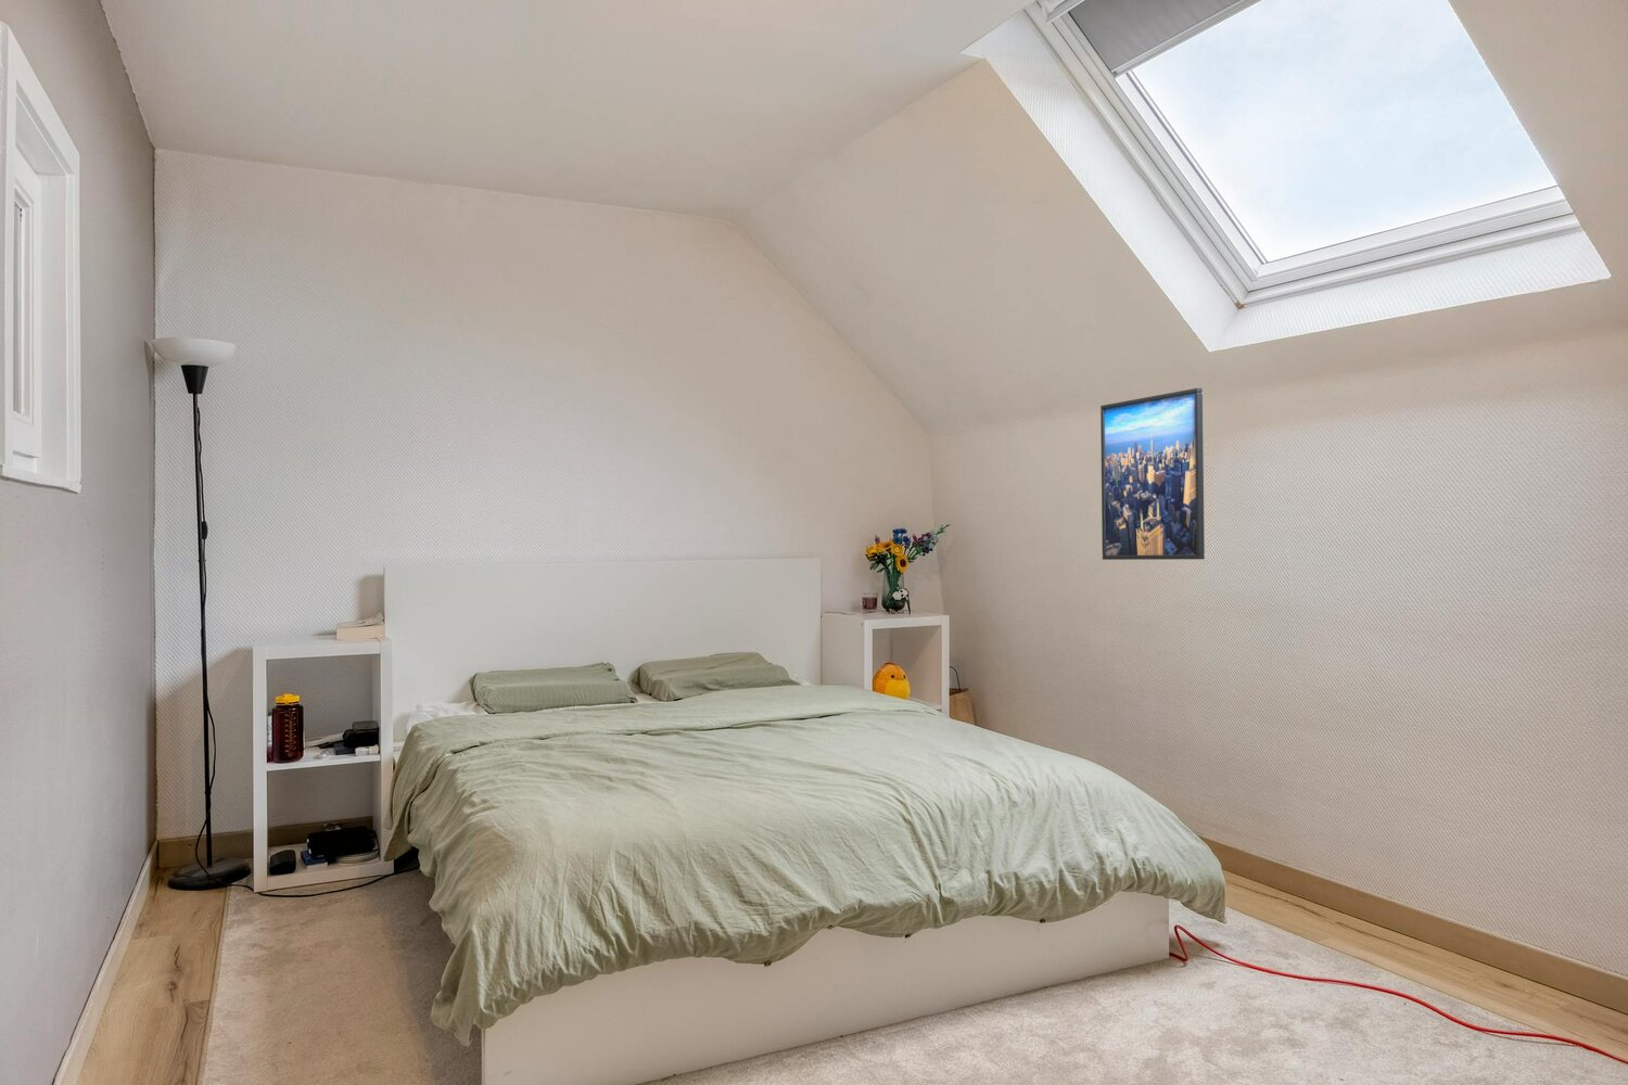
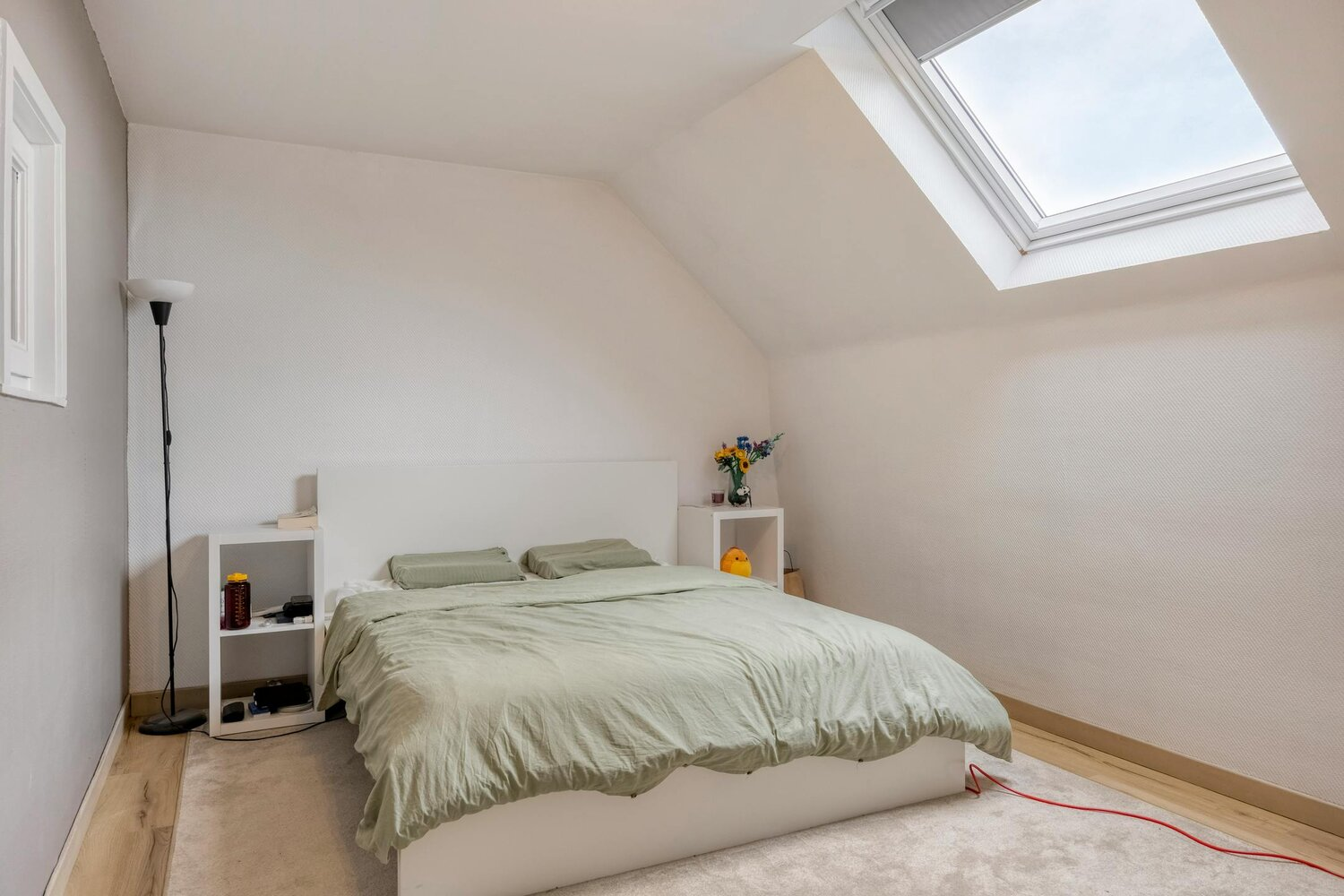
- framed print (1150, 477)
